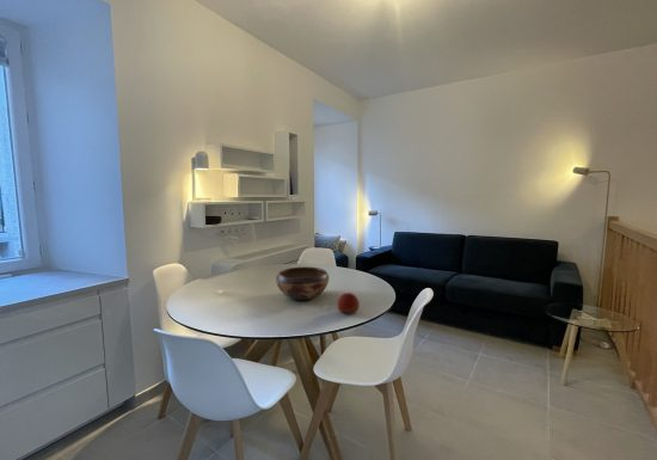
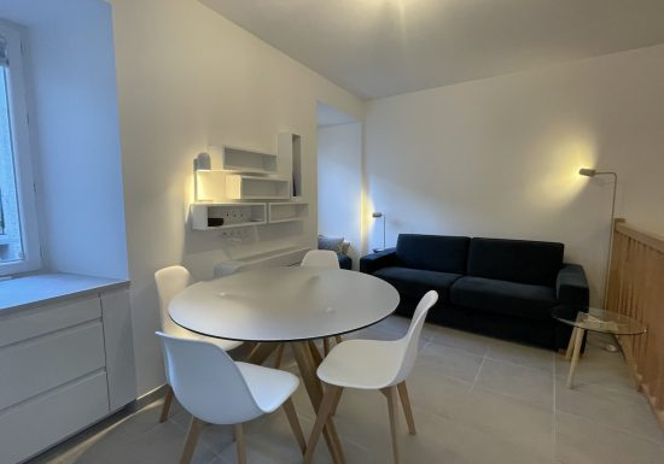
- decorative bowl (302, 283)
- fruit (348, 302)
